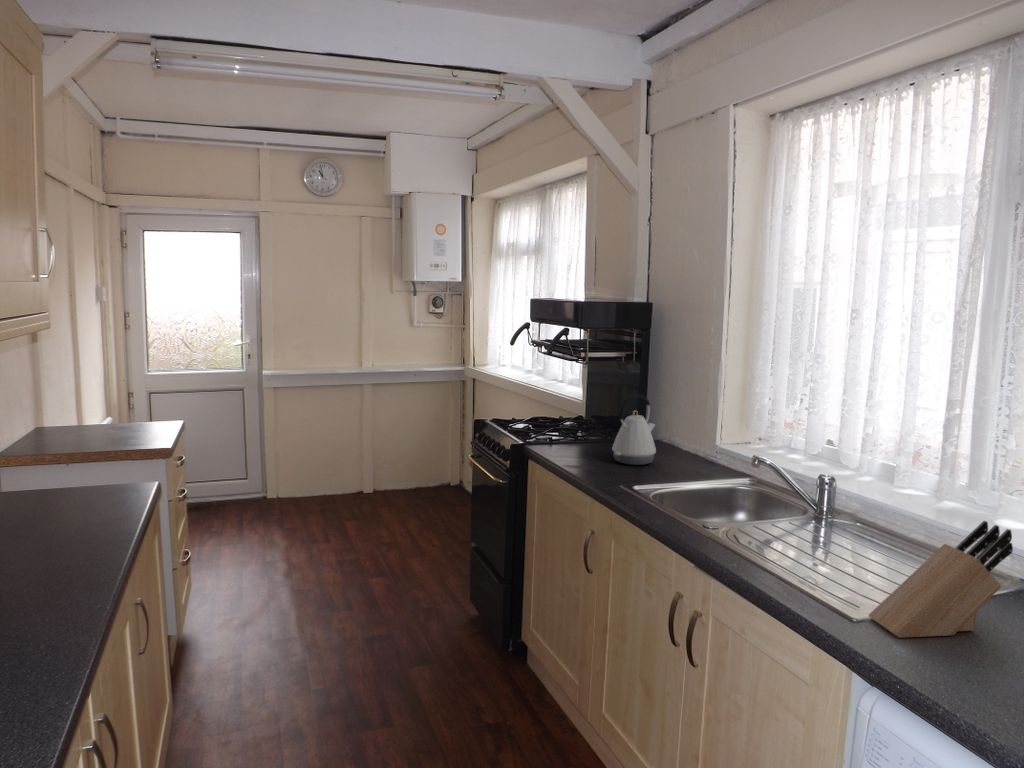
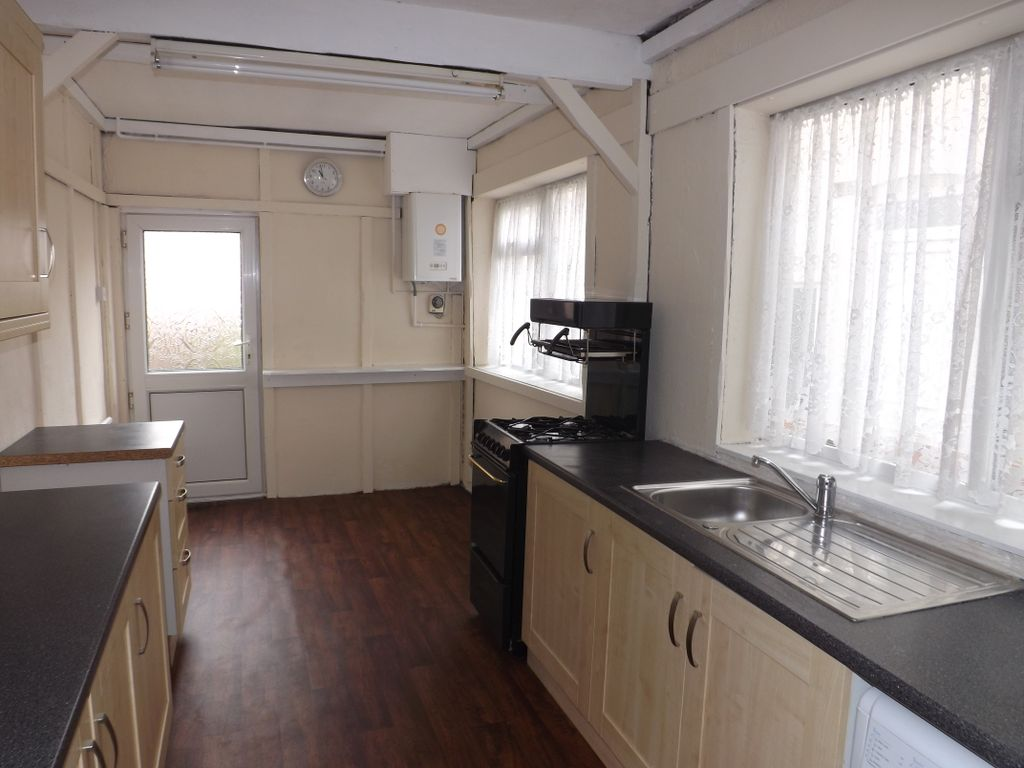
- kettle (636, 427)
- knife block (944, 576)
